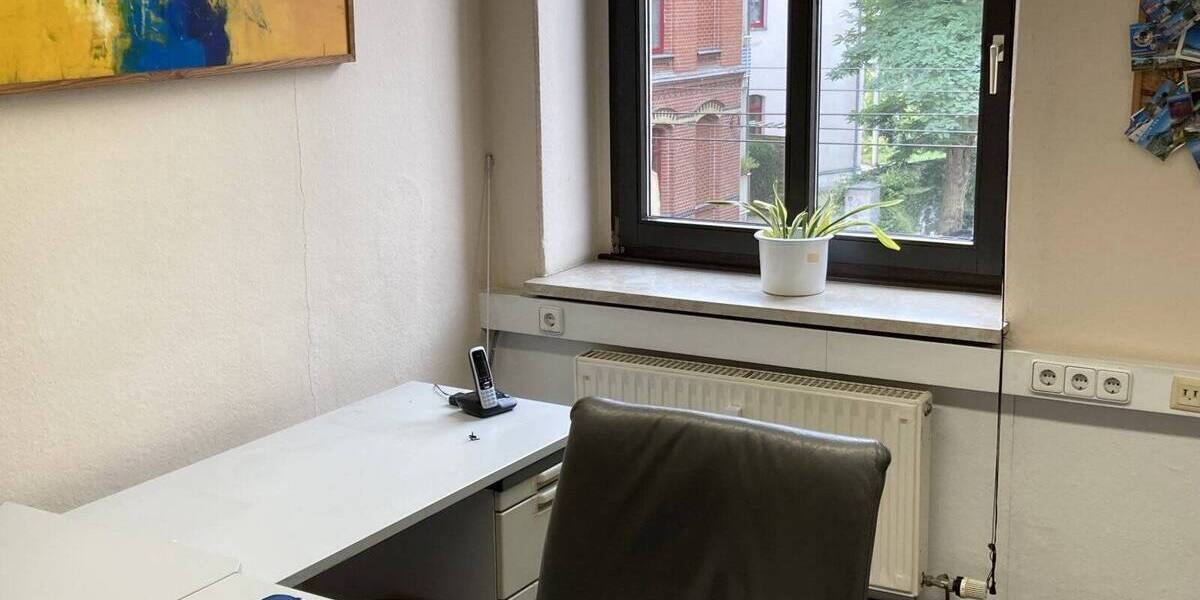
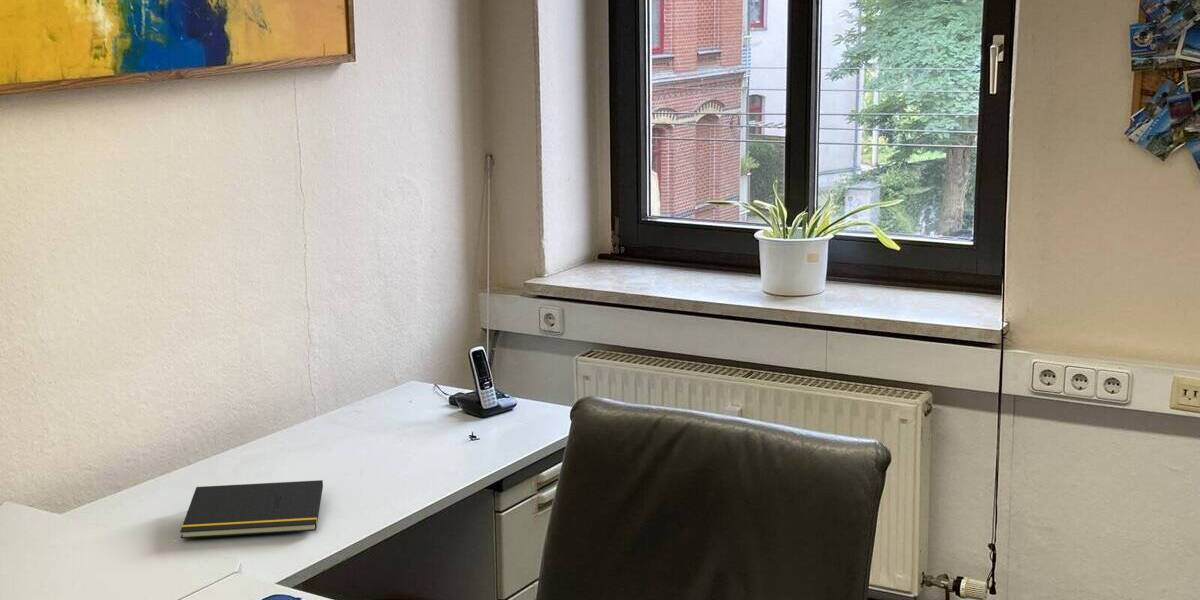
+ notepad (254, 508)
